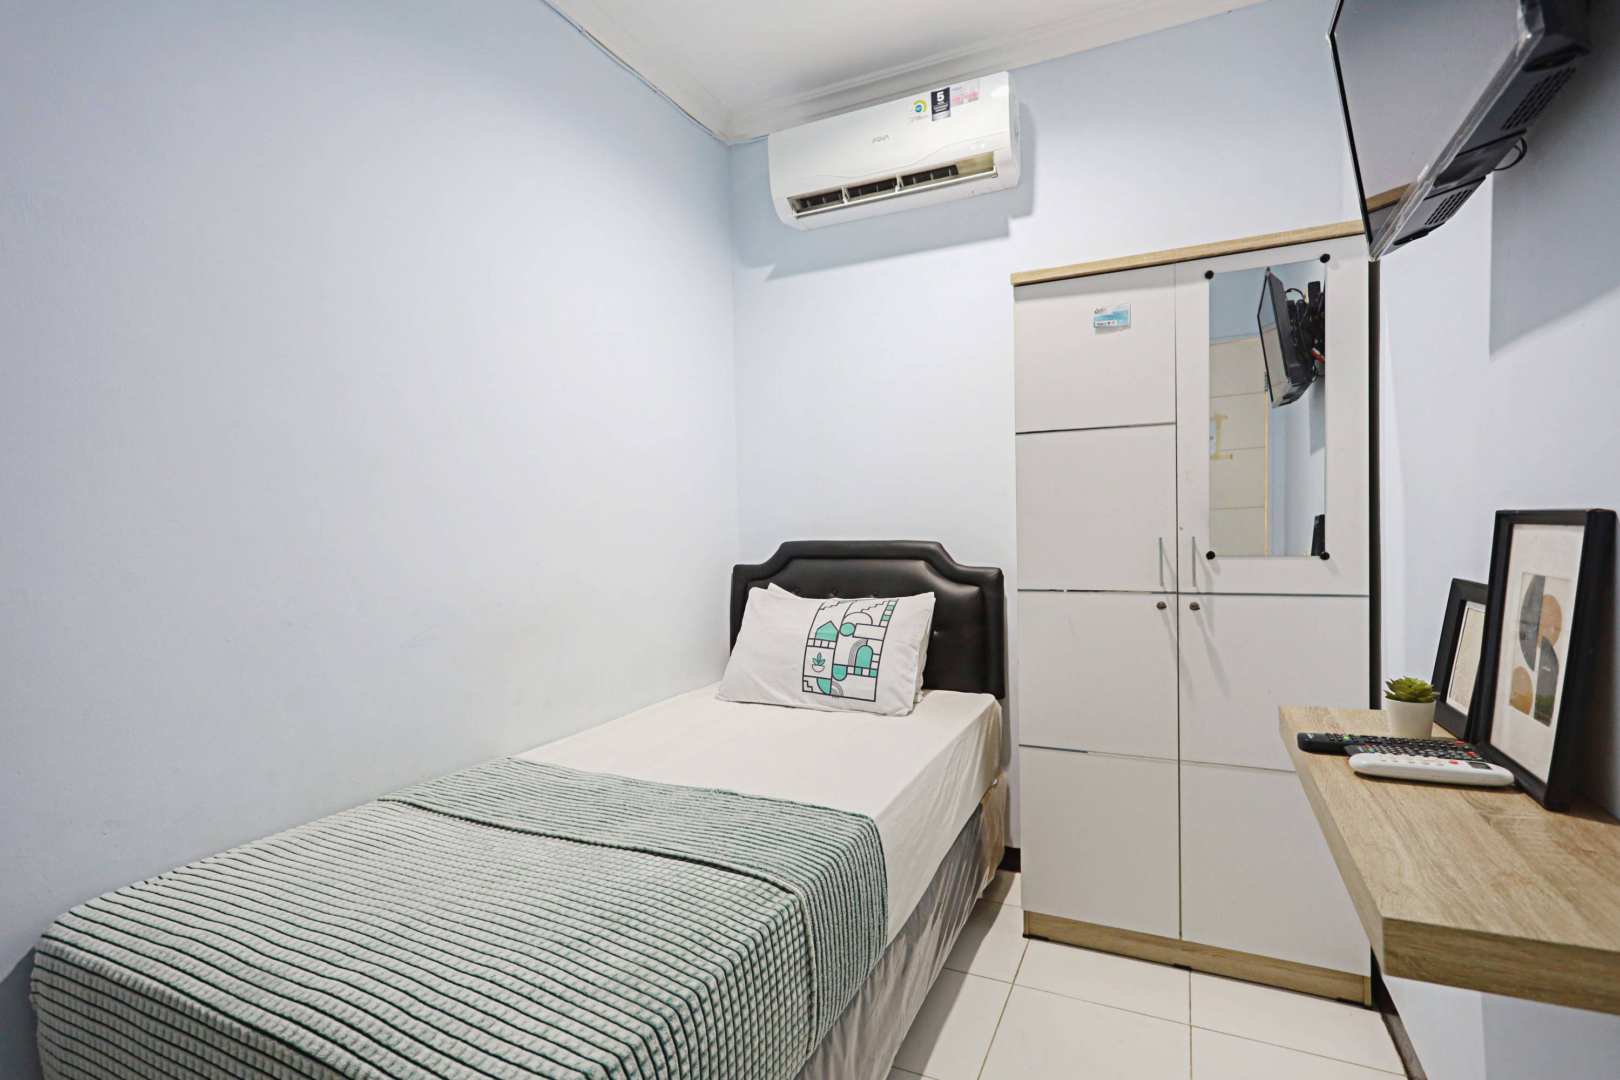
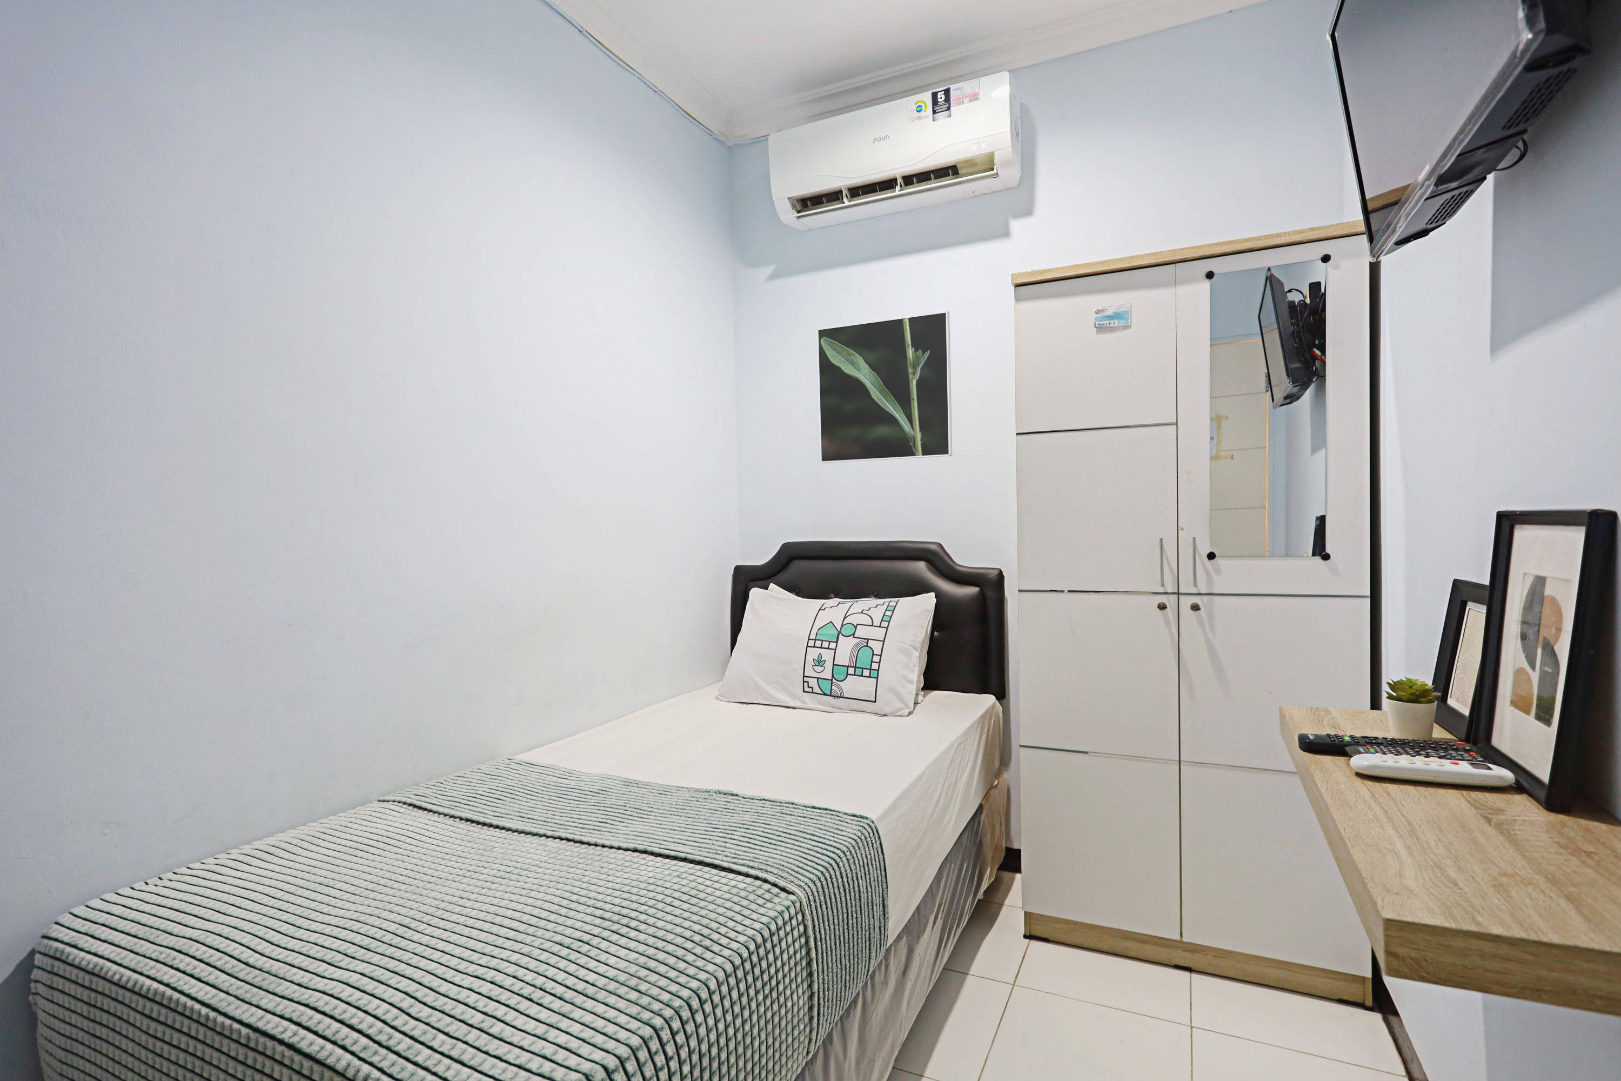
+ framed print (883, 390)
